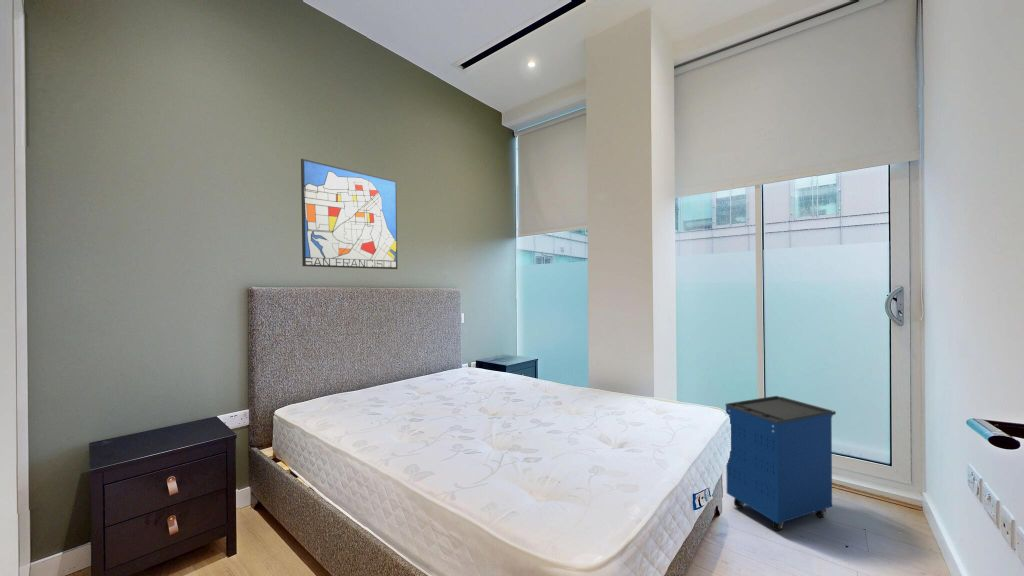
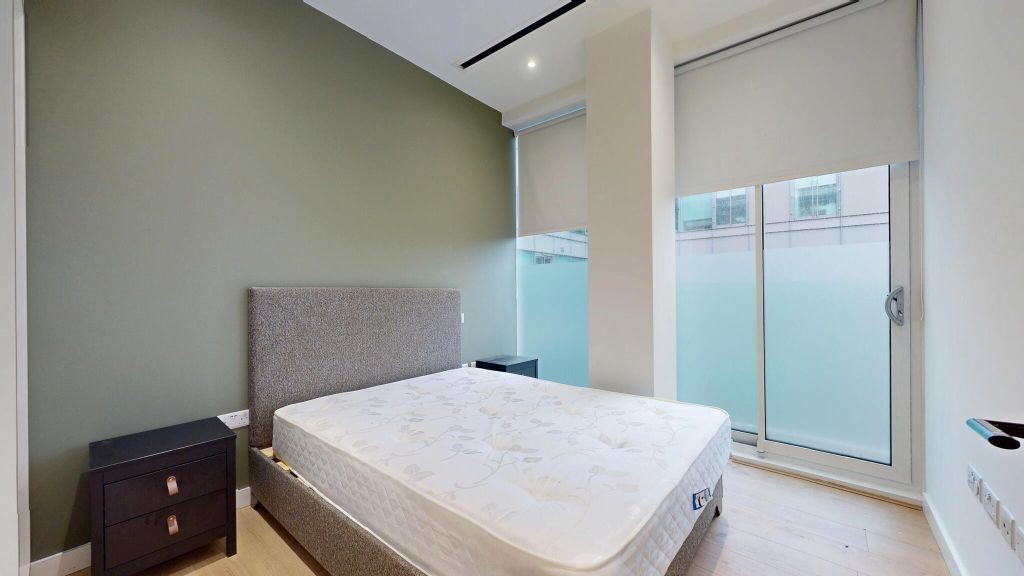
- cabinet (780, 459)
- wall art (354, 219)
